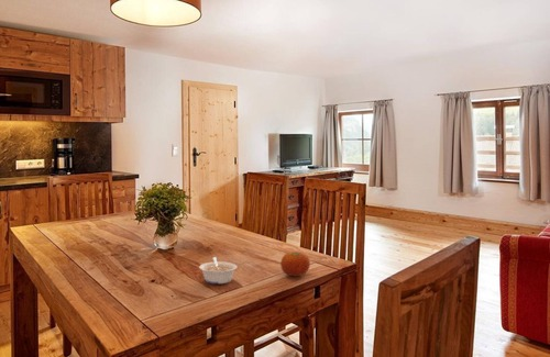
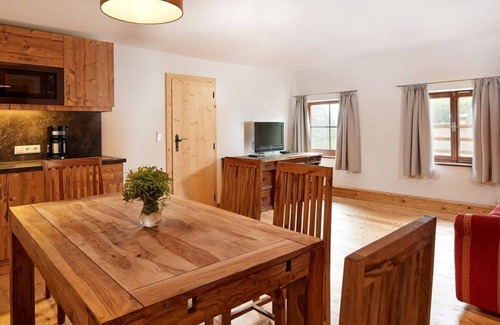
- legume (217, 271)
- fruit (295, 264)
